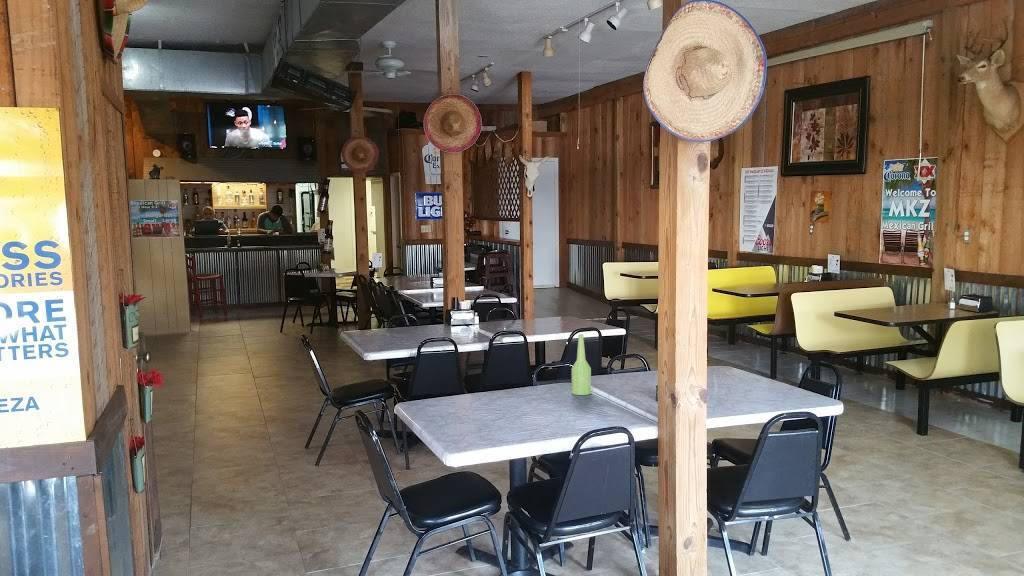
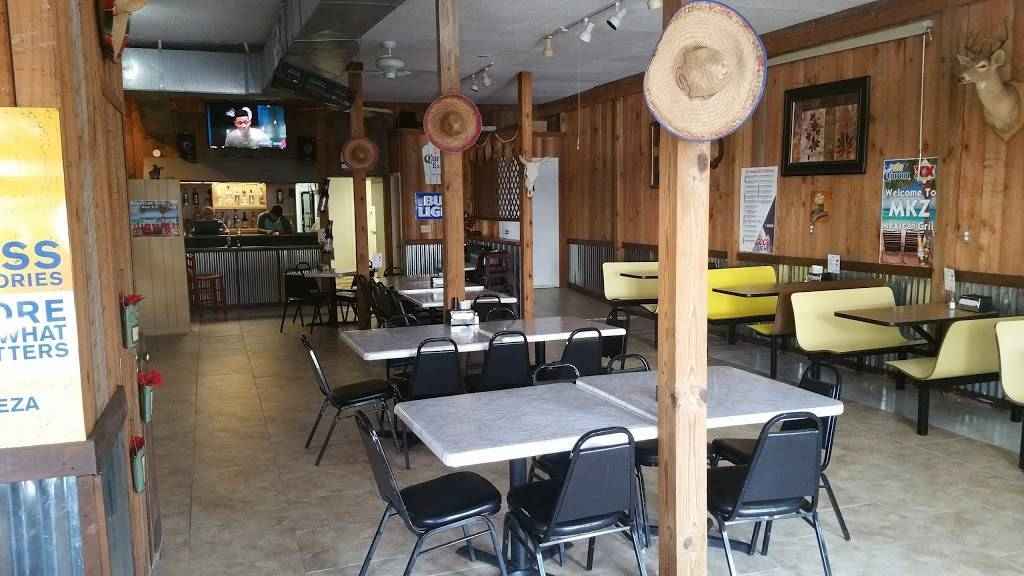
- bottle (581, 363)
